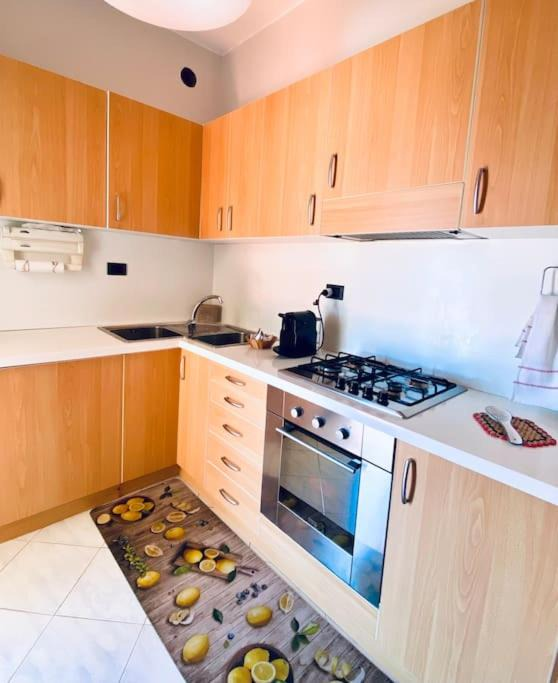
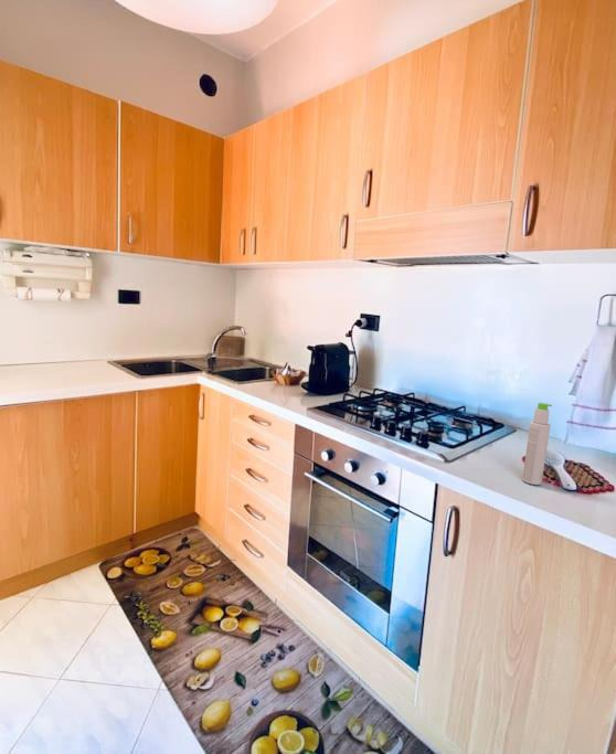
+ bottle (537, 443)
